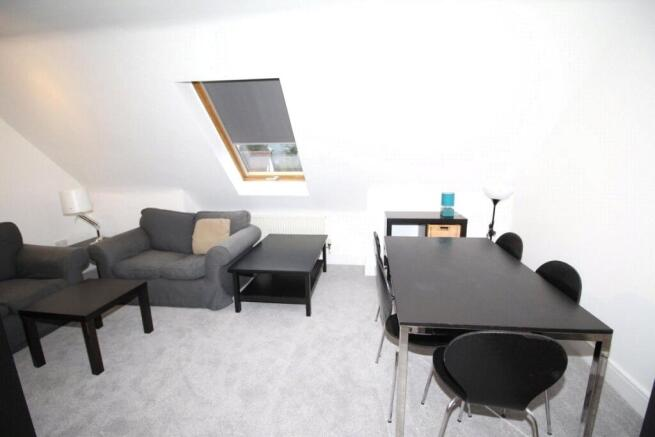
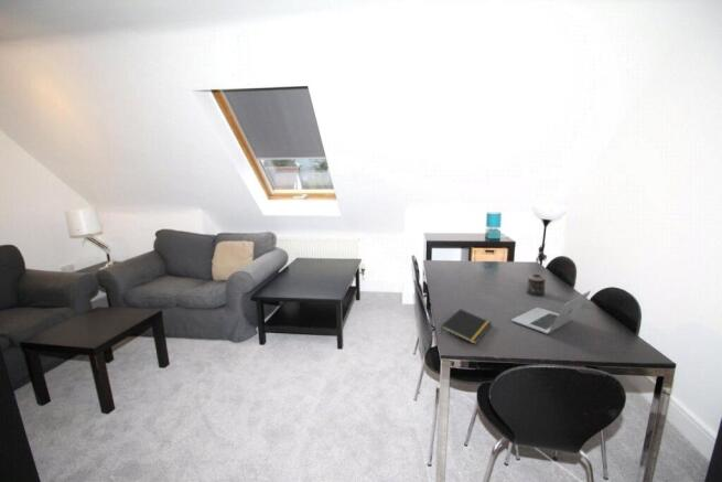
+ laptop (547, 310)
+ notepad (466, 324)
+ candle (535, 283)
